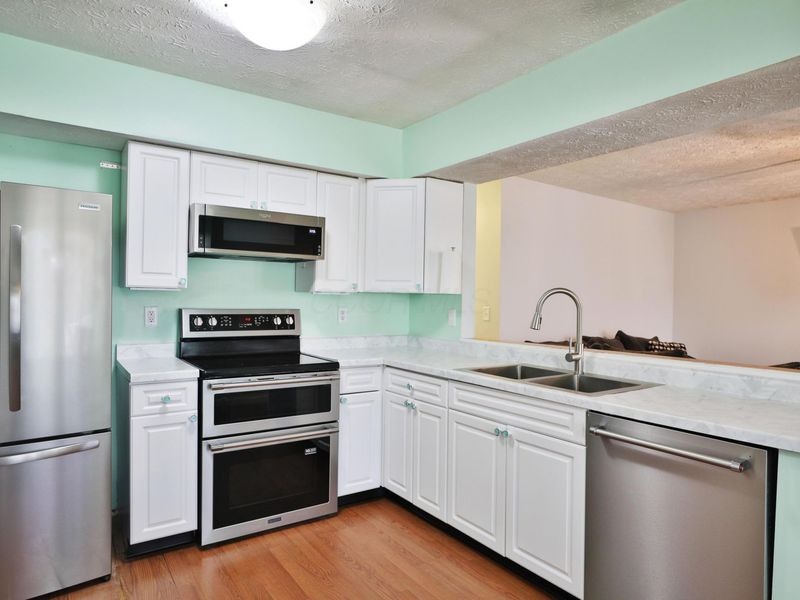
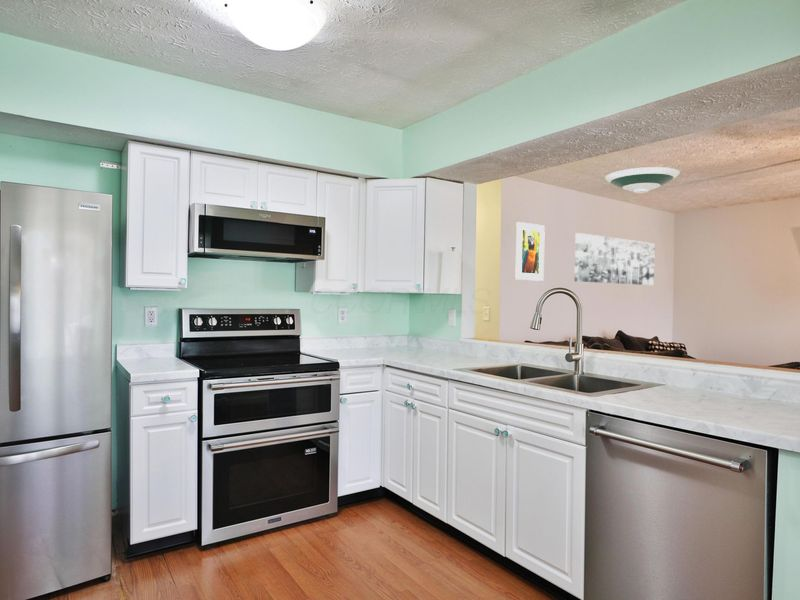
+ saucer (641, 183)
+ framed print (530, 252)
+ wall art (617, 261)
